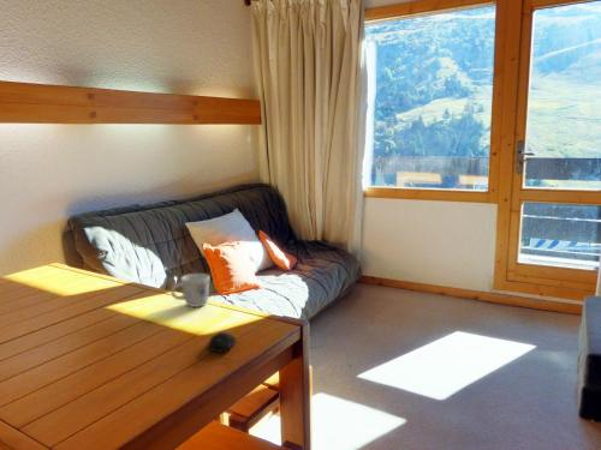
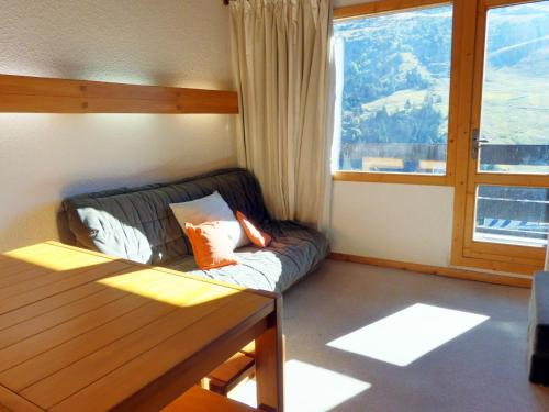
- mug (190, 292)
- computer mouse (224, 343)
